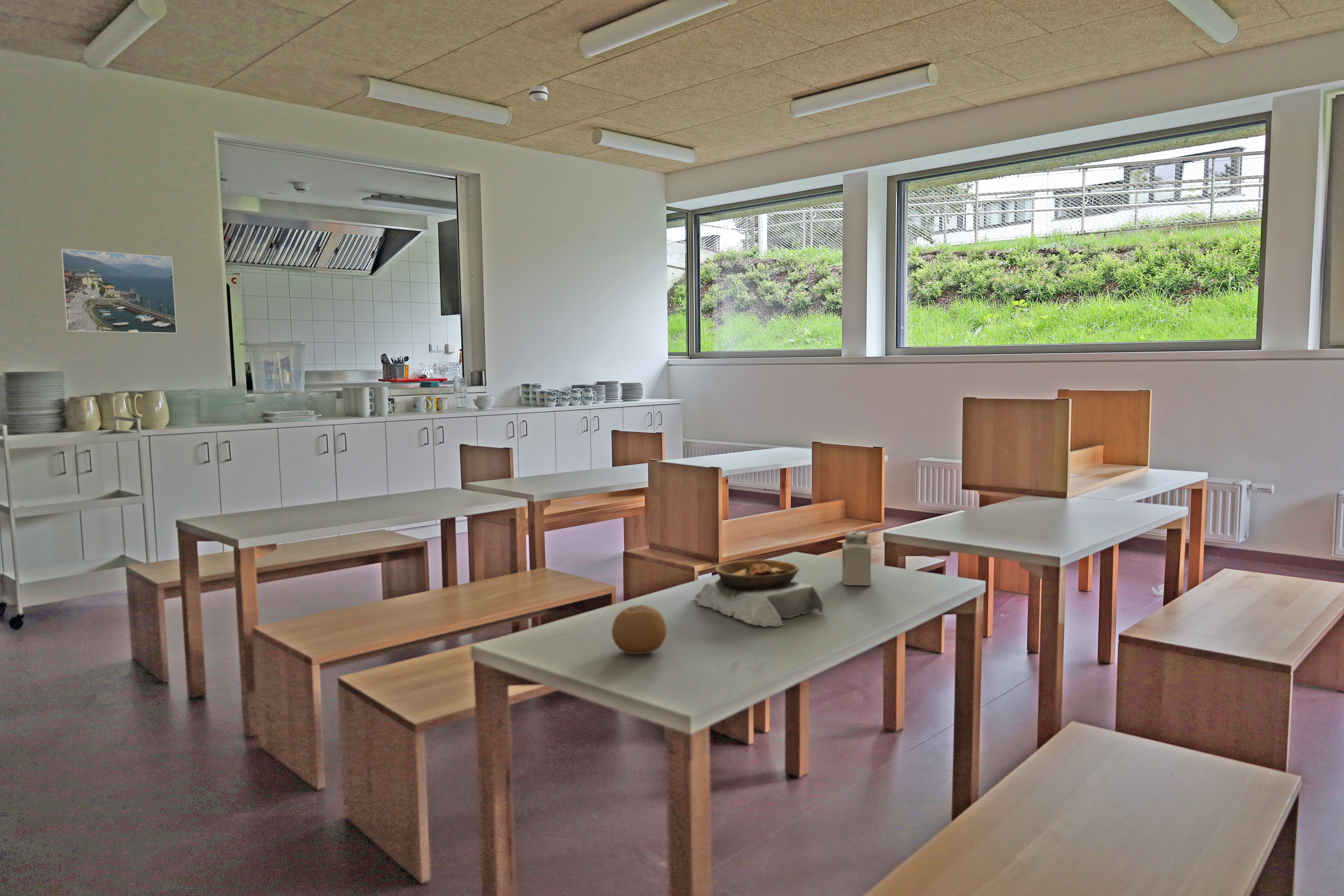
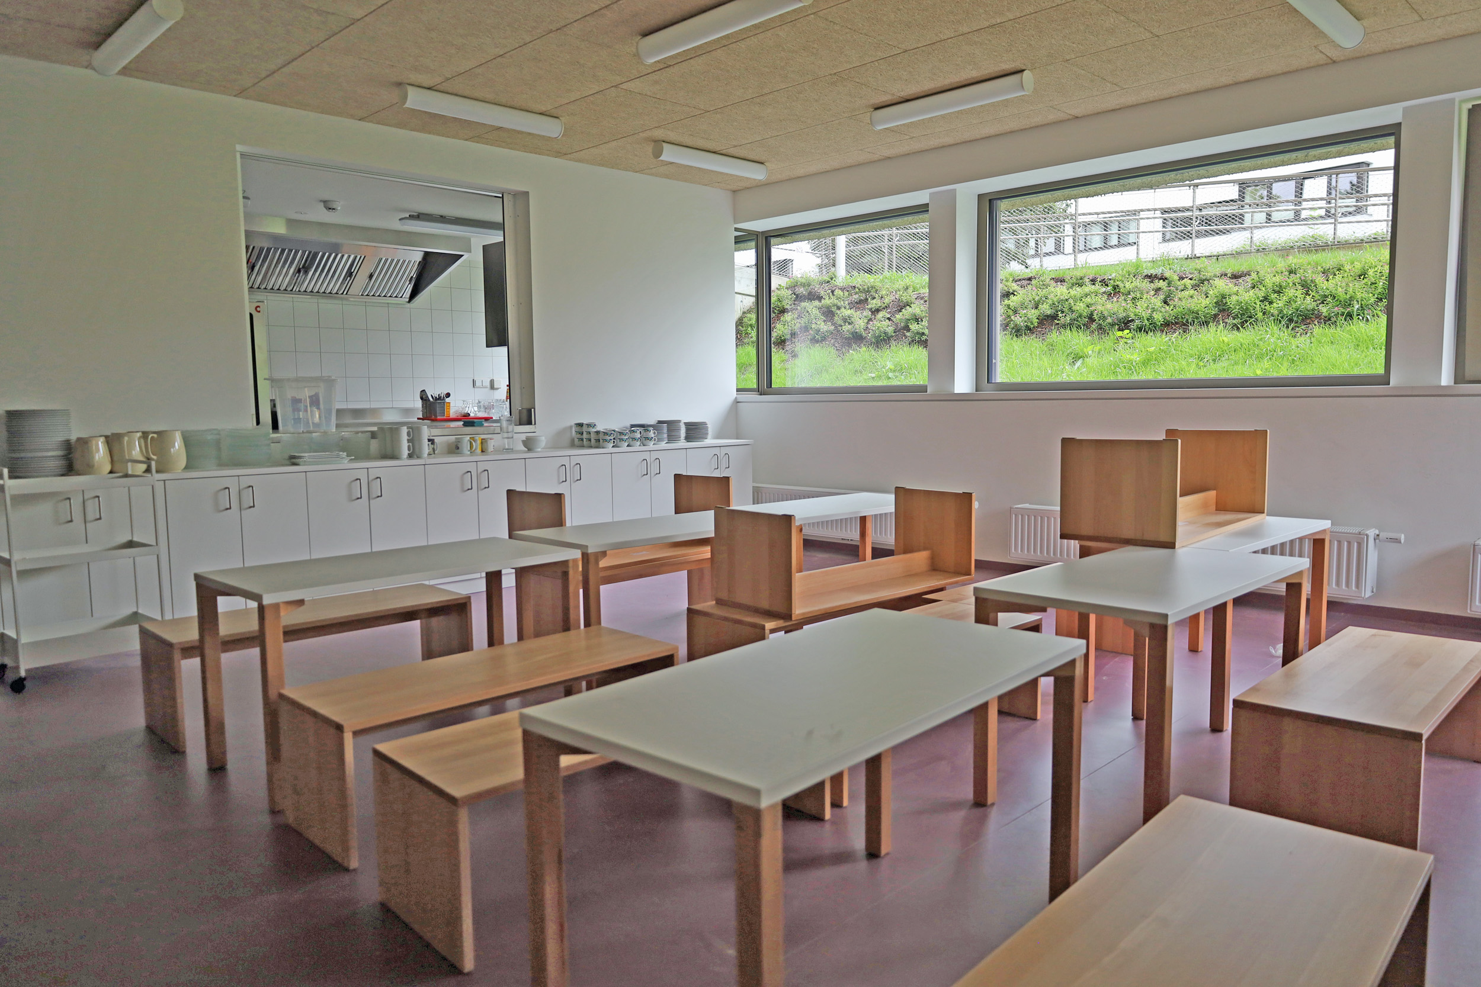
- smoke detector (539, 94)
- salt shaker (856, 557)
- bowl (752, 585)
- fruit (639, 629)
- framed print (120, 293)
